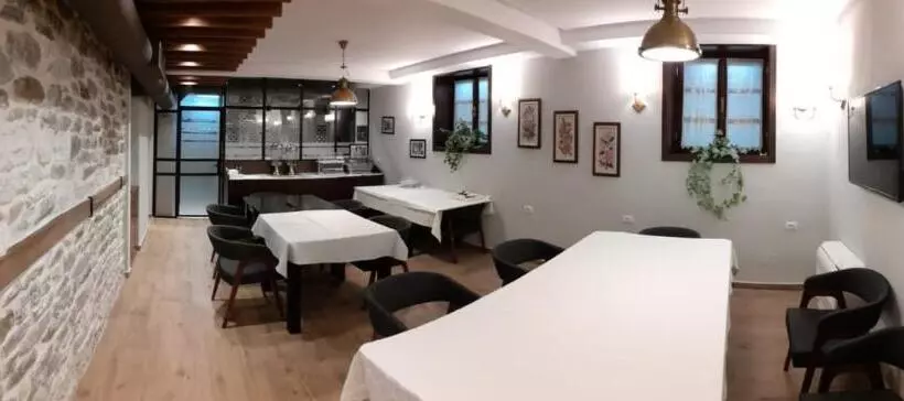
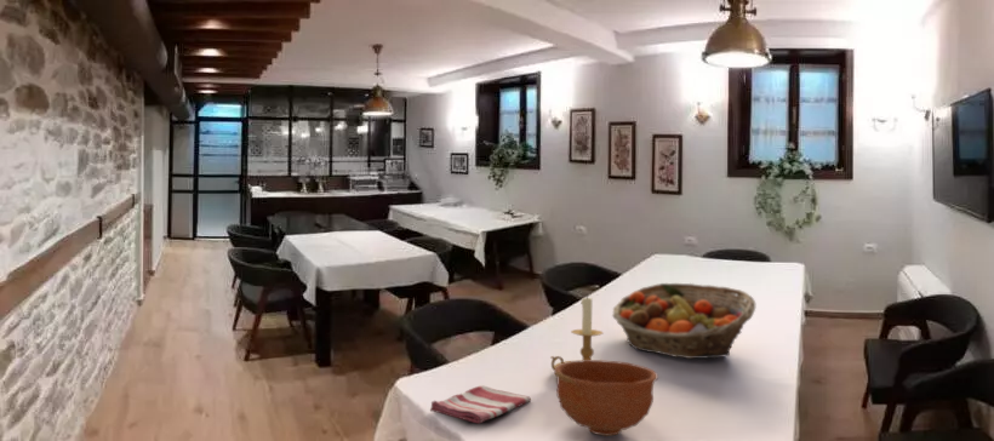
+ fruit basket (680, 317)
+ dish towel (481, 401)
+ bowl (604, 400)
+ candle holder (587, 334)
